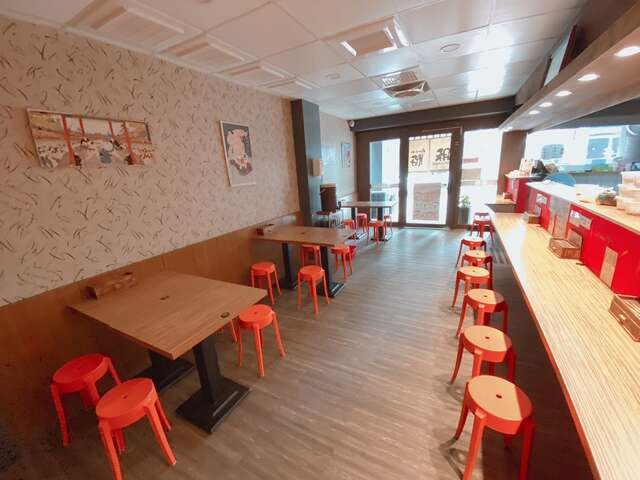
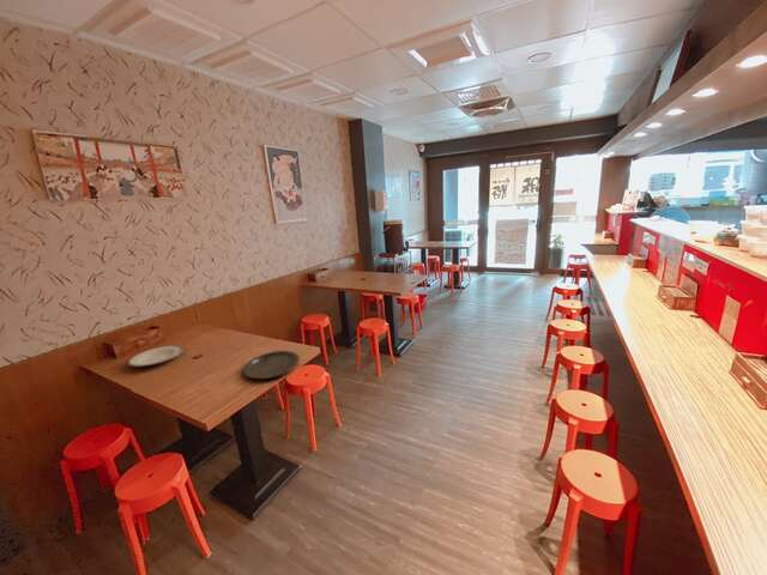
+ plate (156, 357)
+ plate (272, 364)
